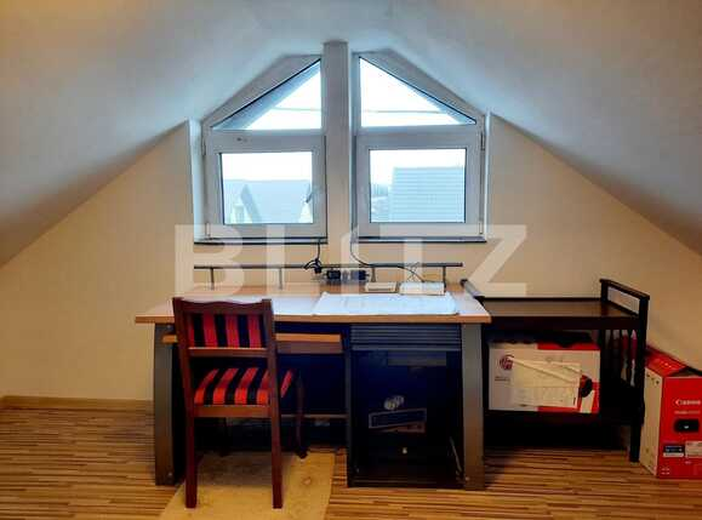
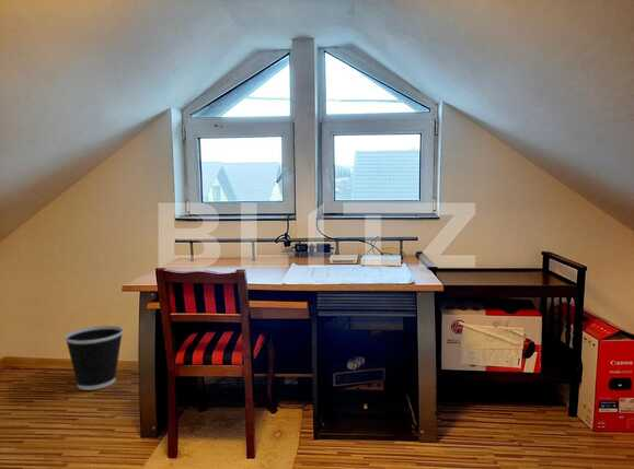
+ wastebasket (95, 357)
